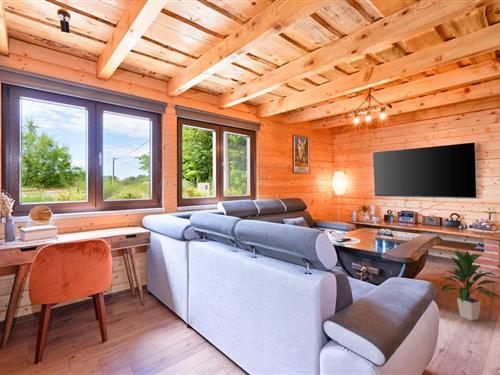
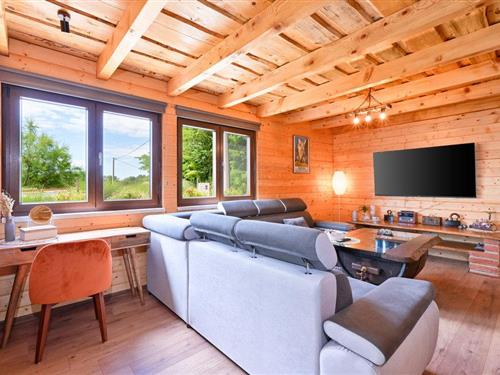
- indoor plant (466, 282)
